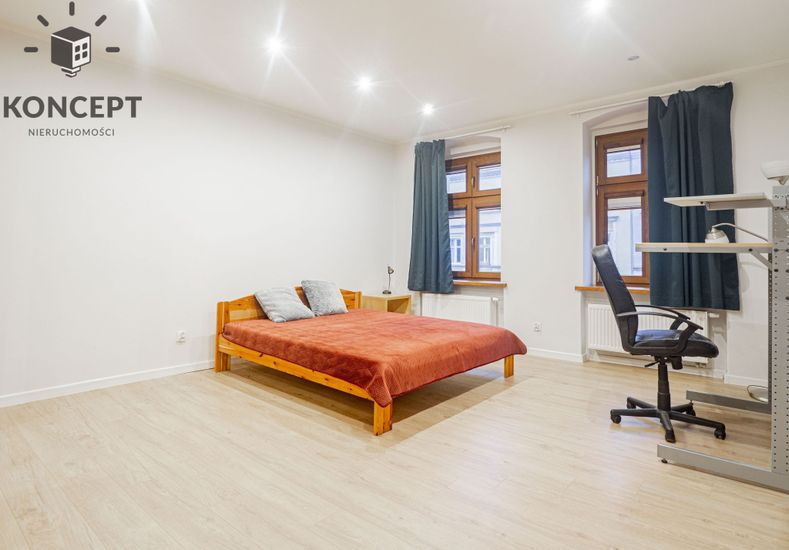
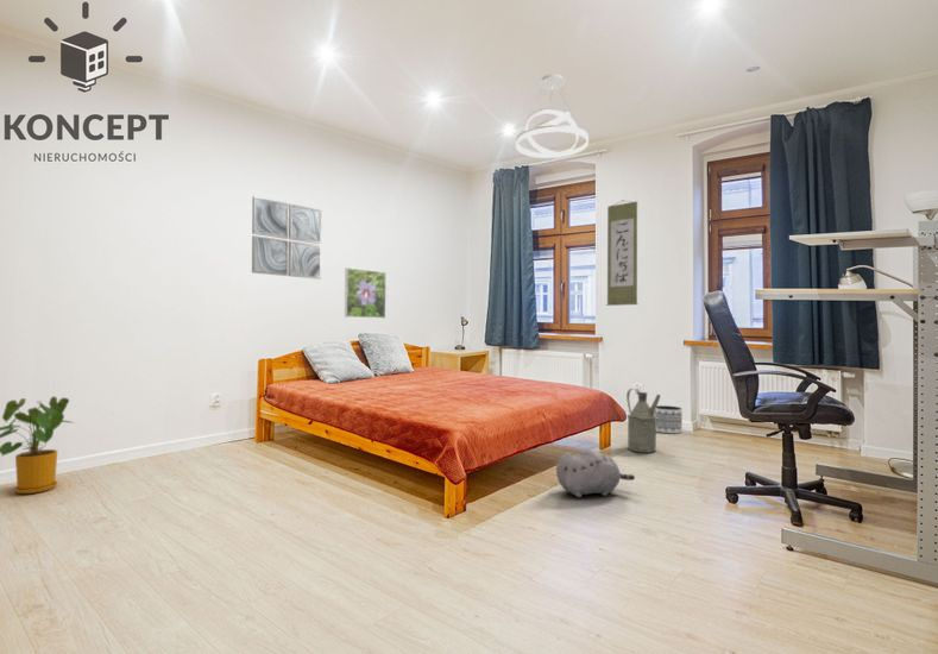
+ wall scroll (622, 252)
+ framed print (365, 294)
+ wall art (288, 240)
+ watering can (643, 419)
+ planter (667, 419)
+ pendant light (552, 113)
+ plush toy (593, 470)
+ house plant (32, 444)
